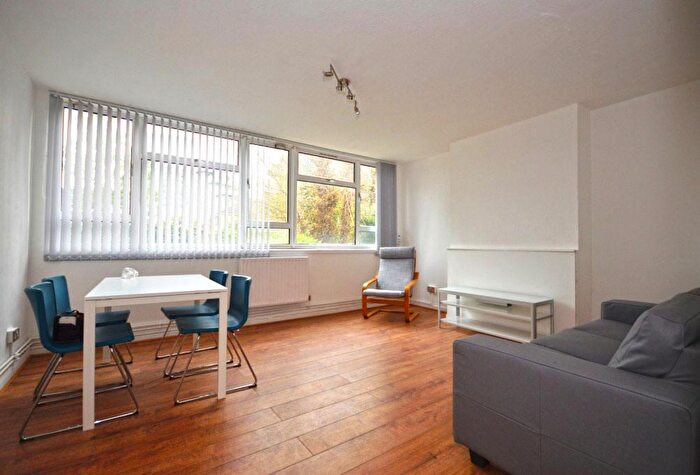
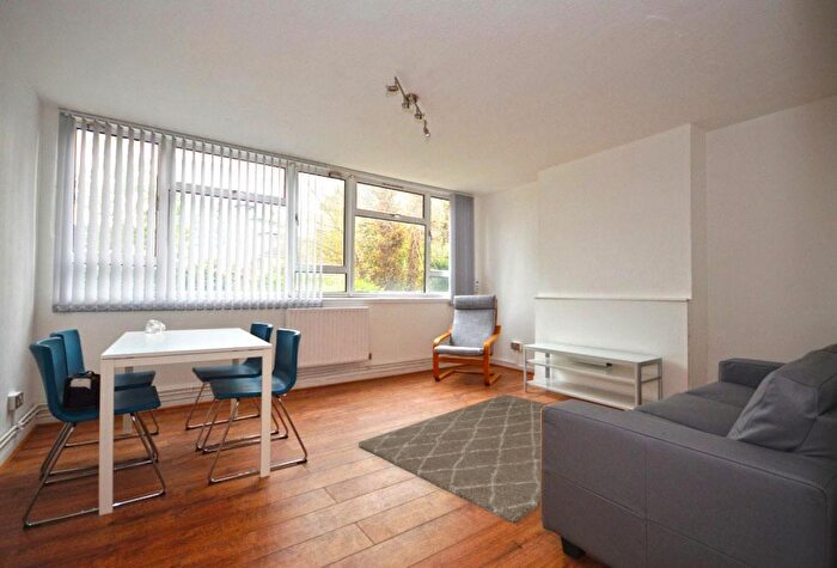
+ rug (507, 434)
